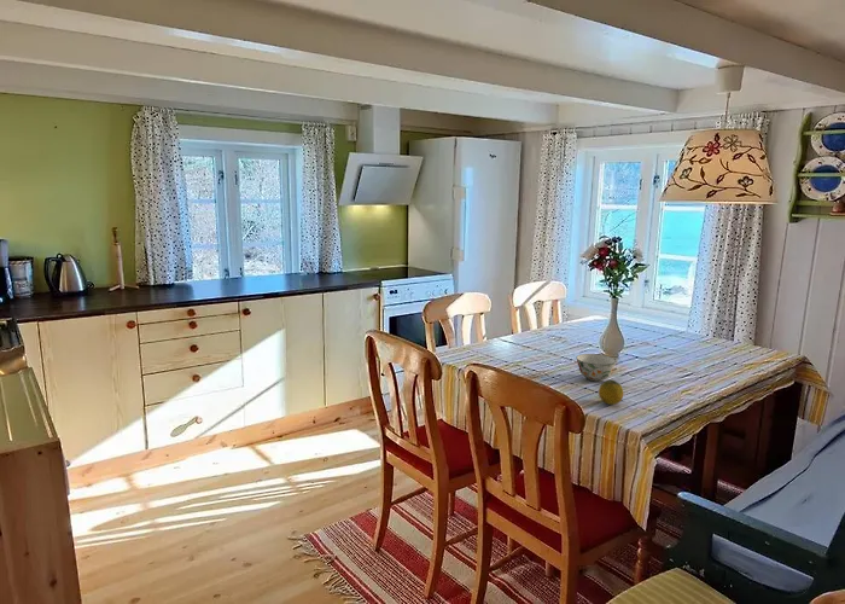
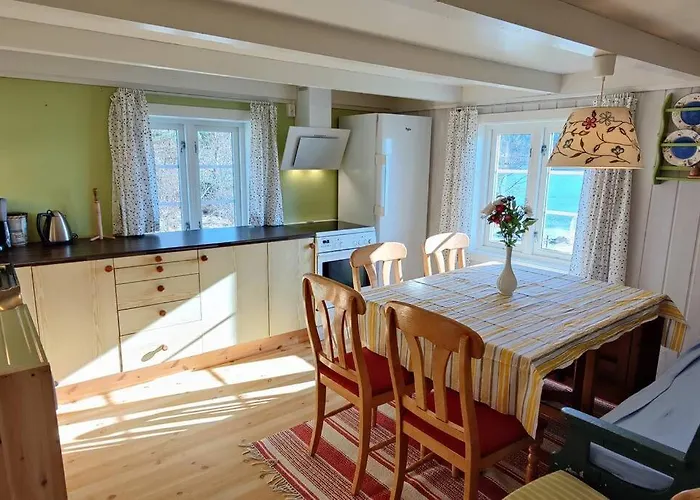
- soup bowl (595, 368)
- fruit (611, 391)
